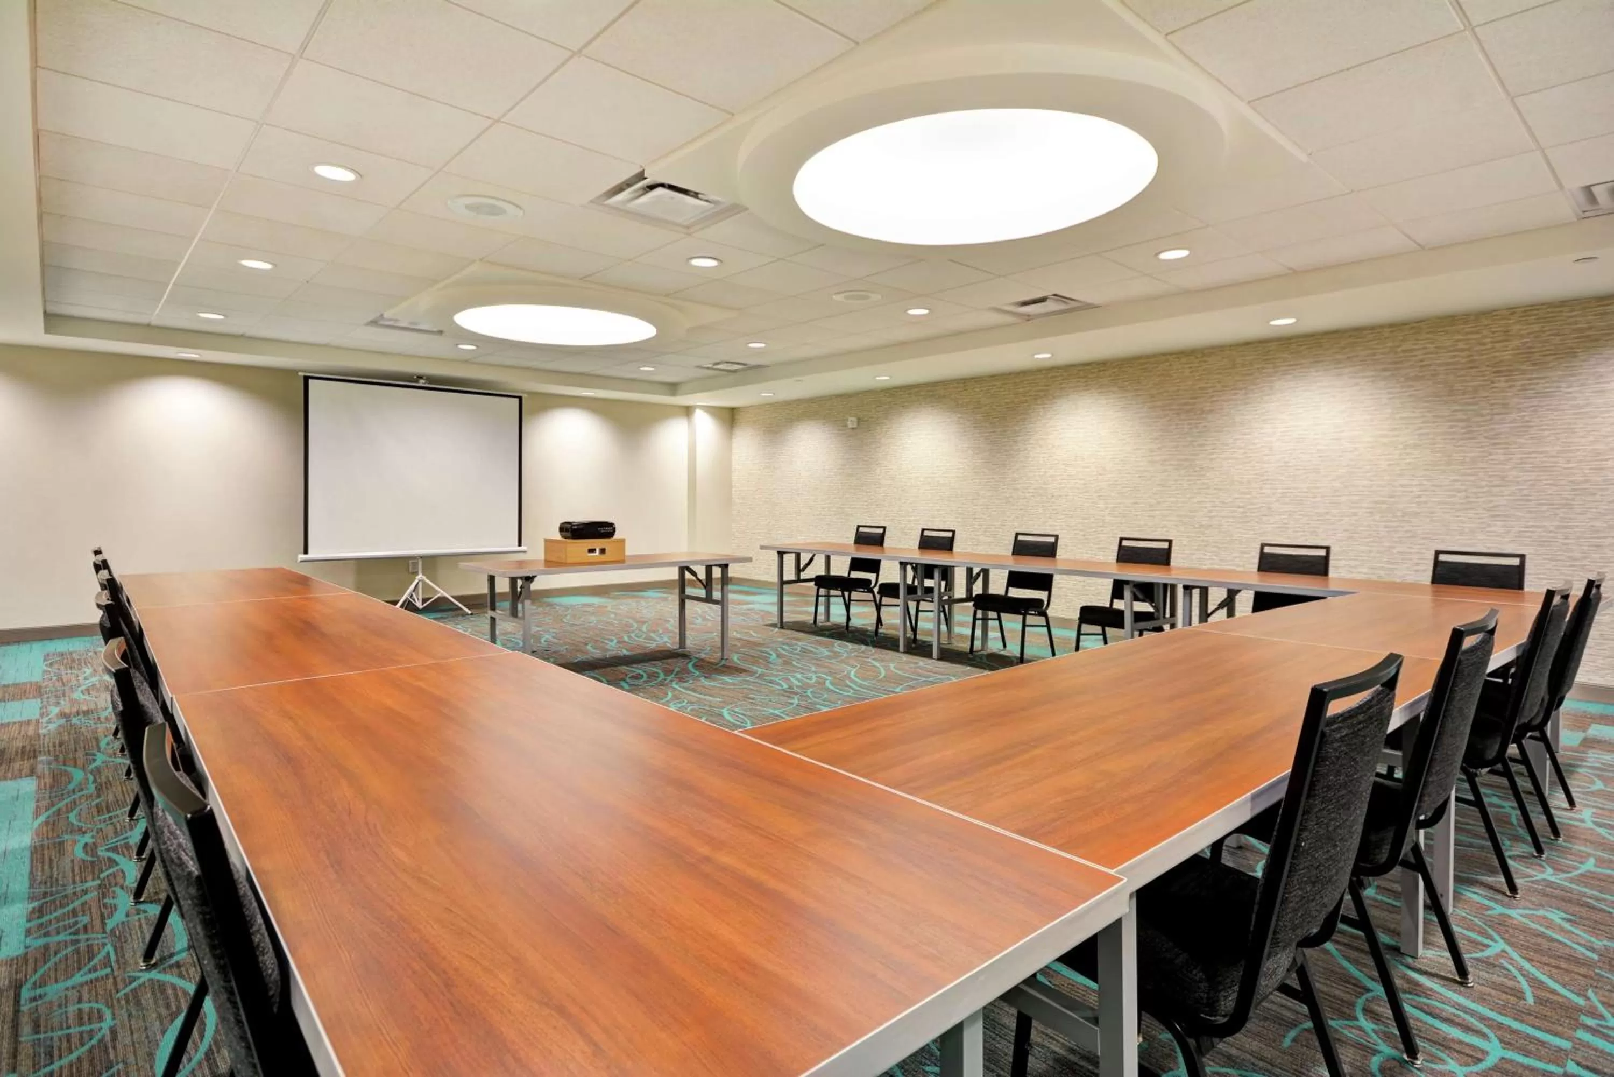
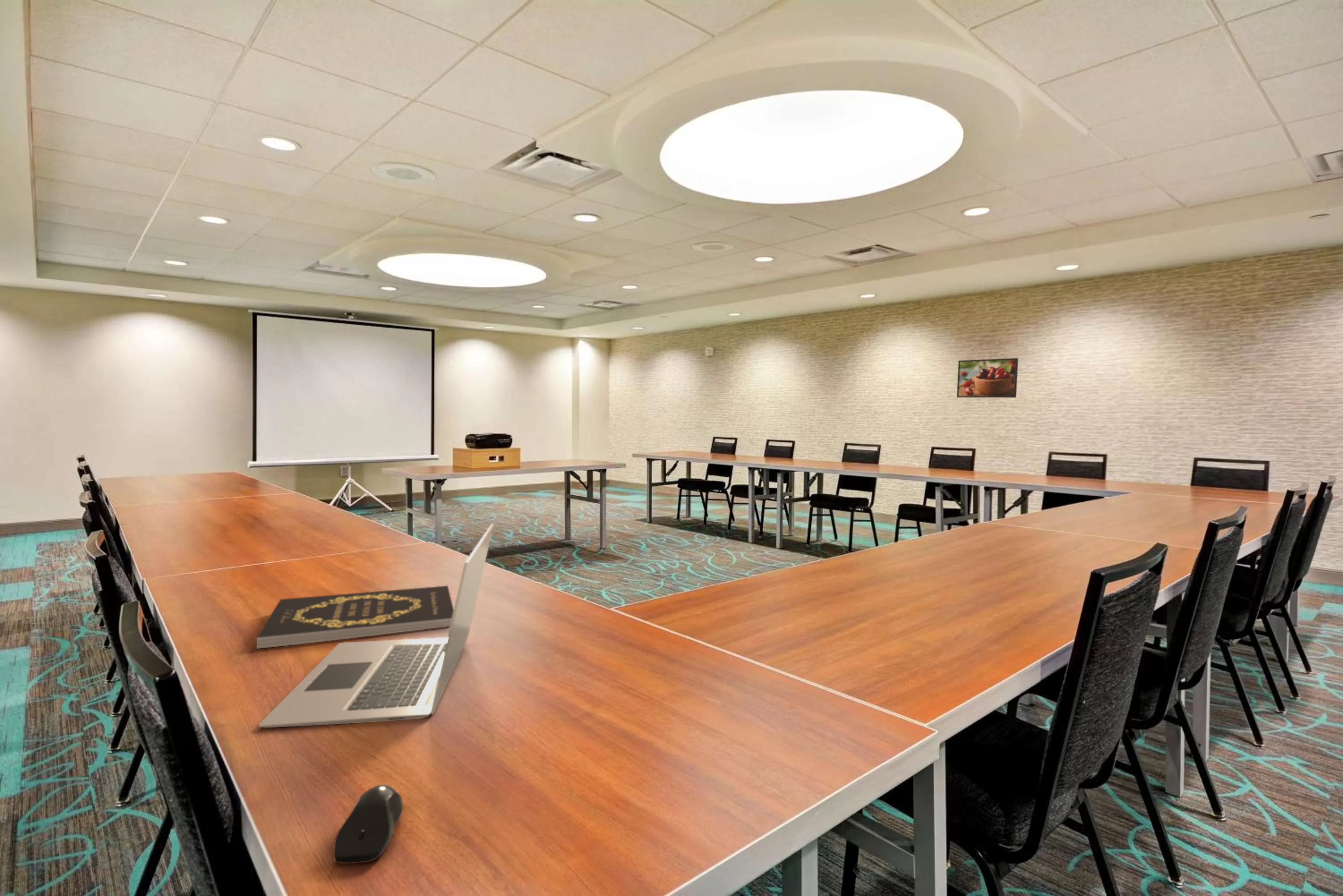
+ computer mouse (370, 819)
+ book (365, 613)
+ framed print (986, 378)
+ laptop (396, 640)
